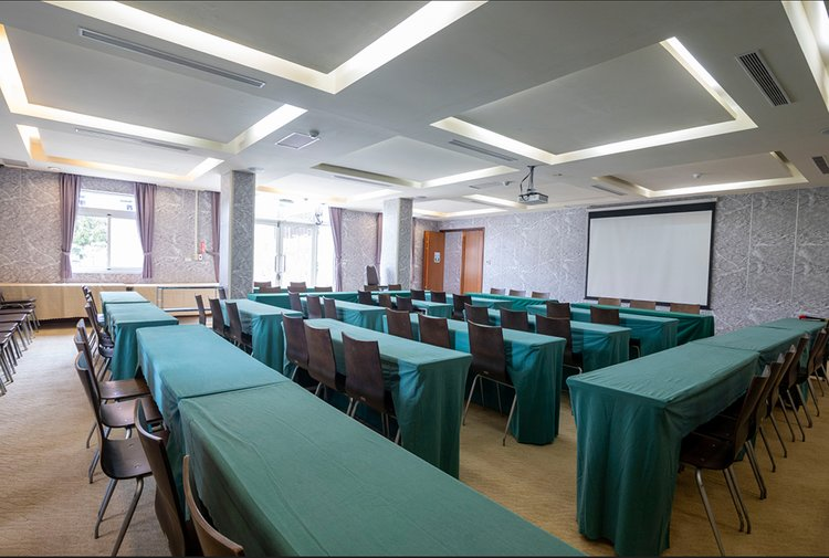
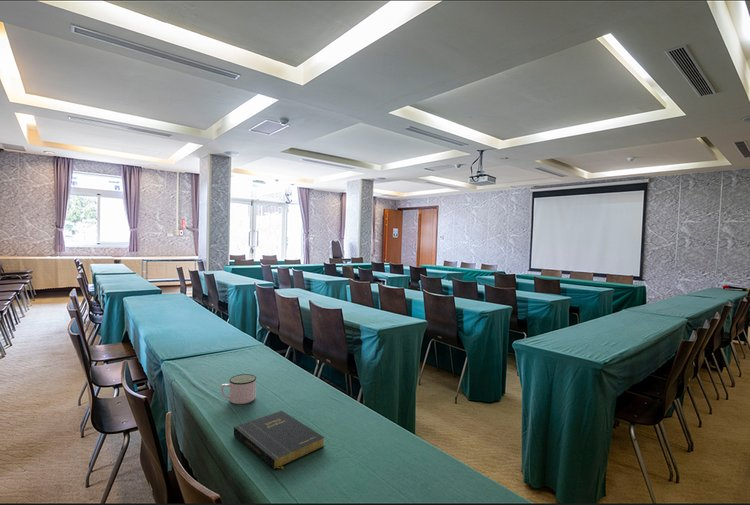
+ mug (238, 389)
+ book (279, 437)
